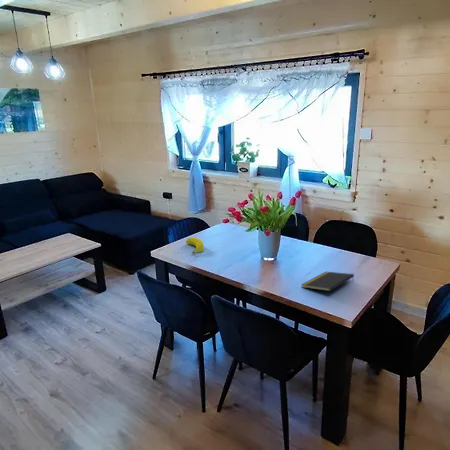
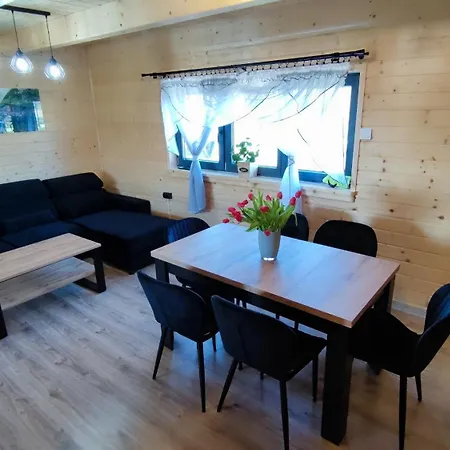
- notepad (327, 280)
- fruit (192, 244)
